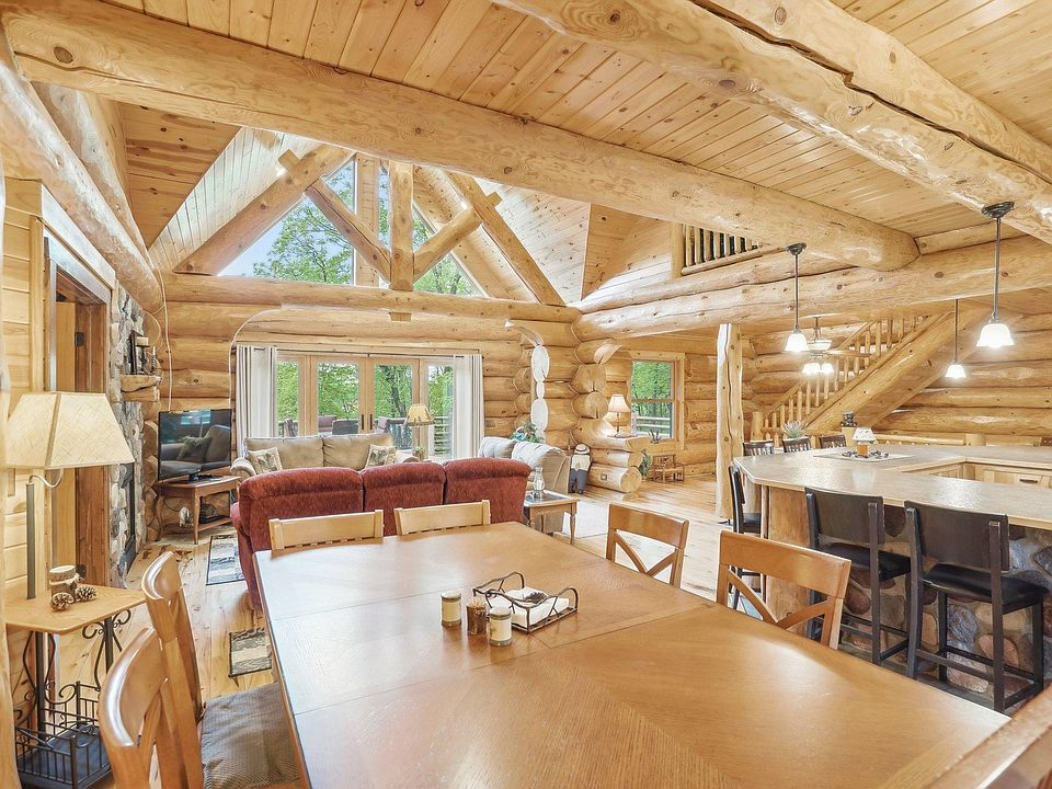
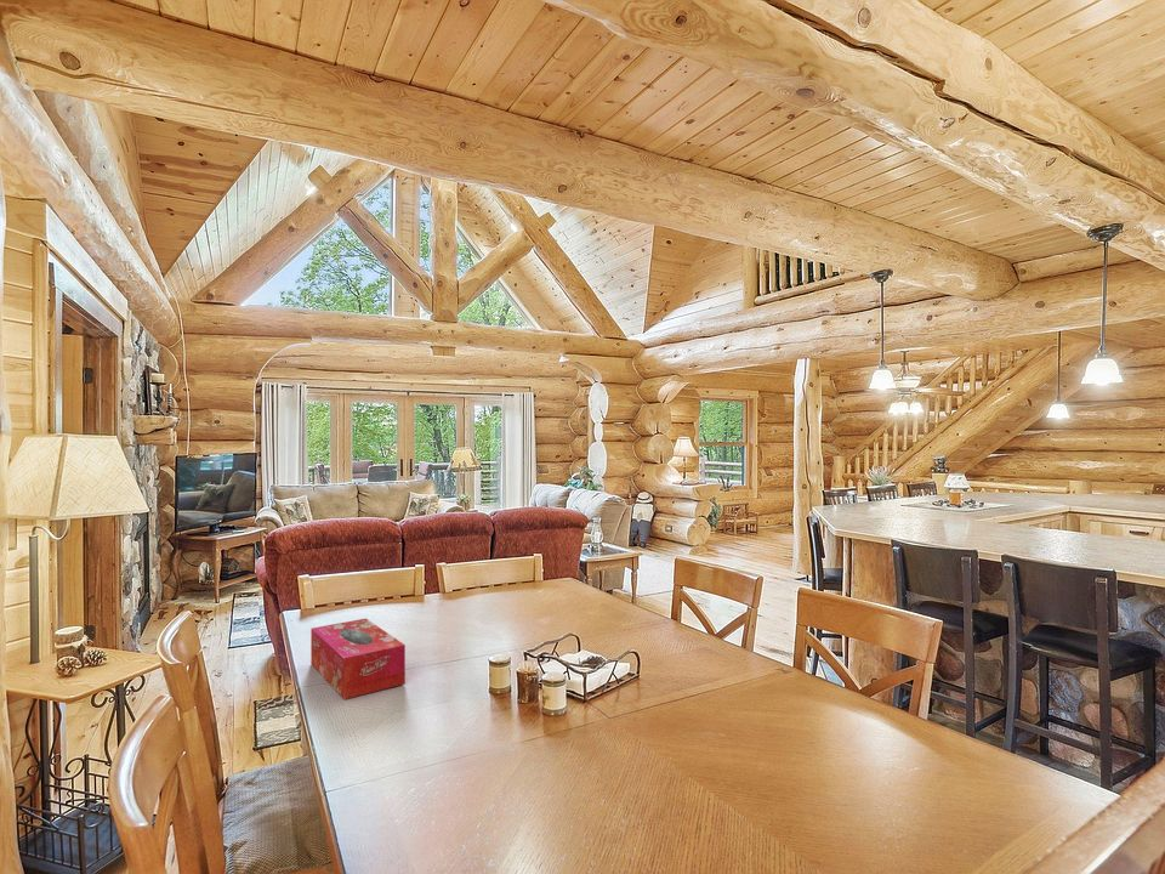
+ tissue box (356, 654)
